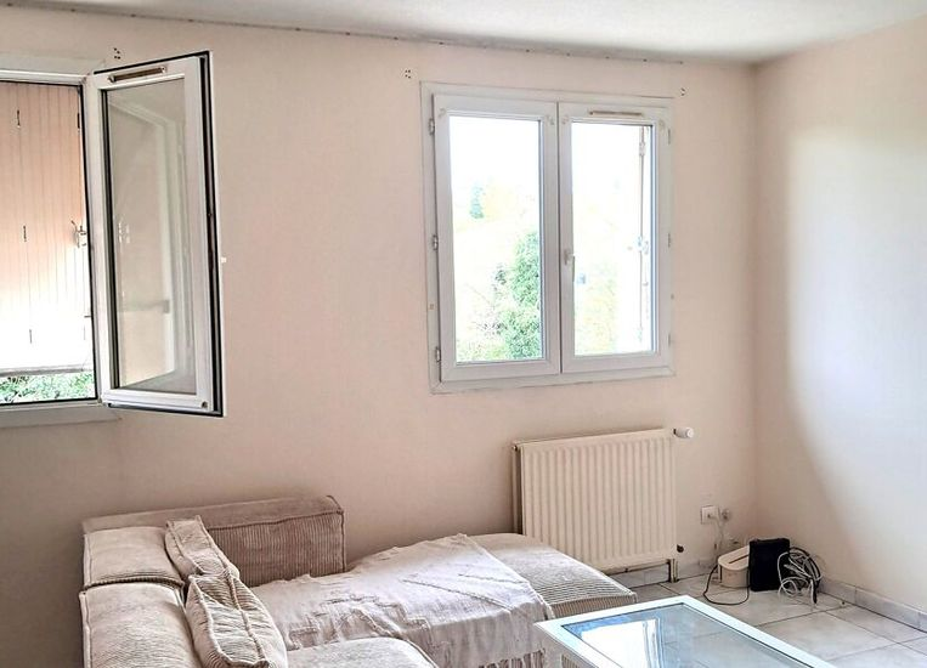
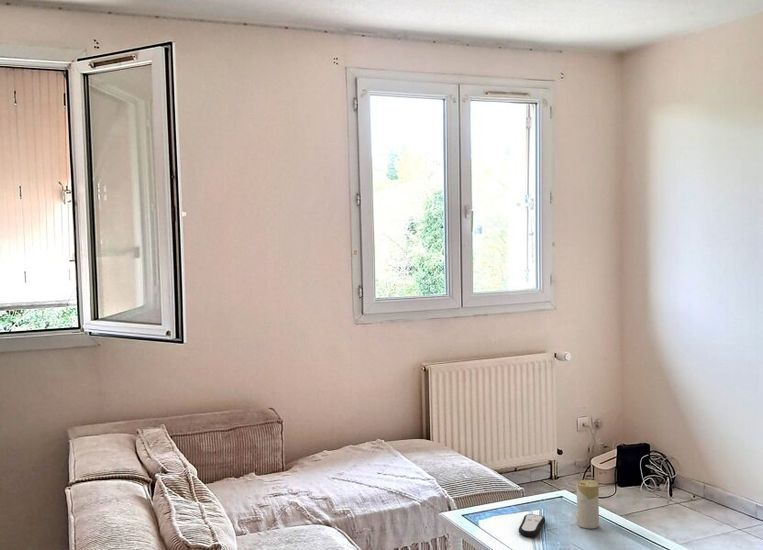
+ candle (587, 503)
+ remote control (531, 524)
